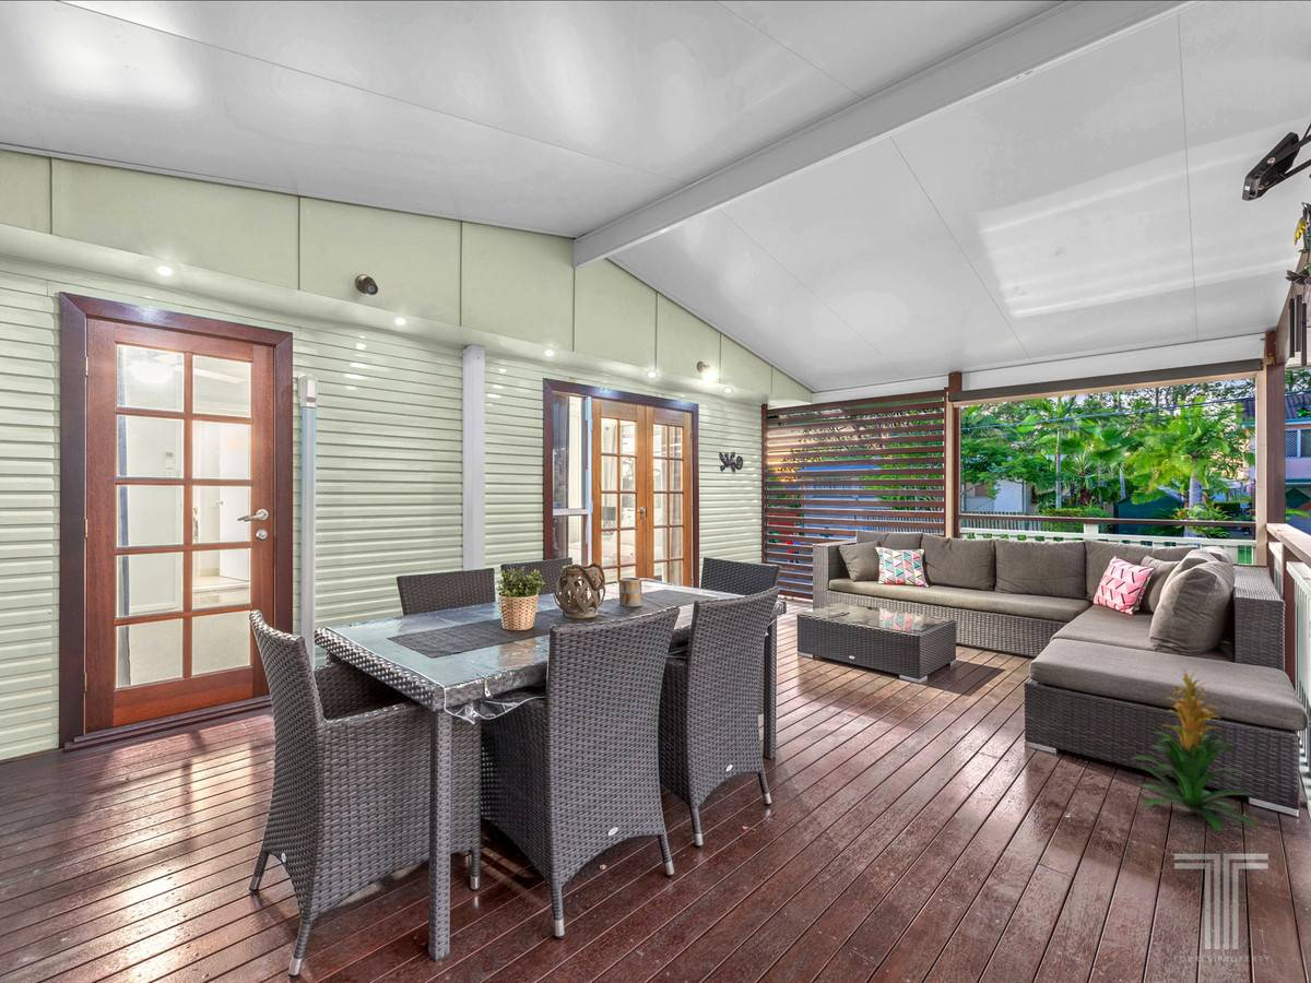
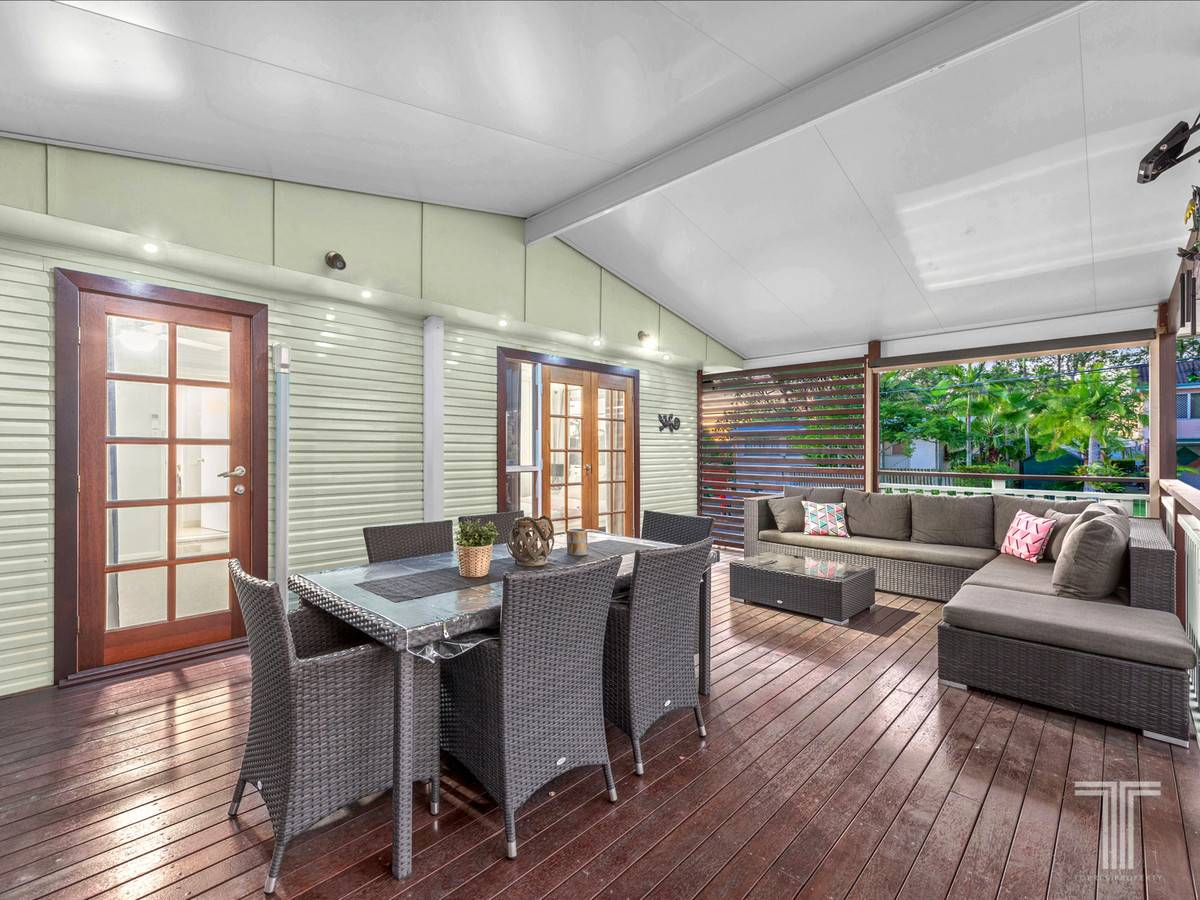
- indoor plant (1192, 738)
